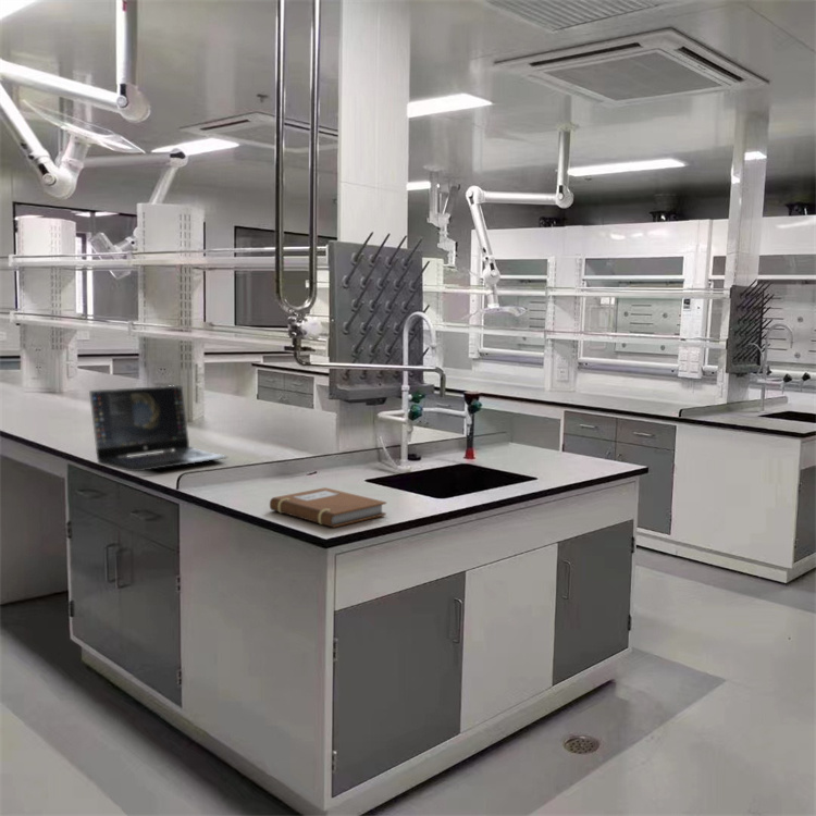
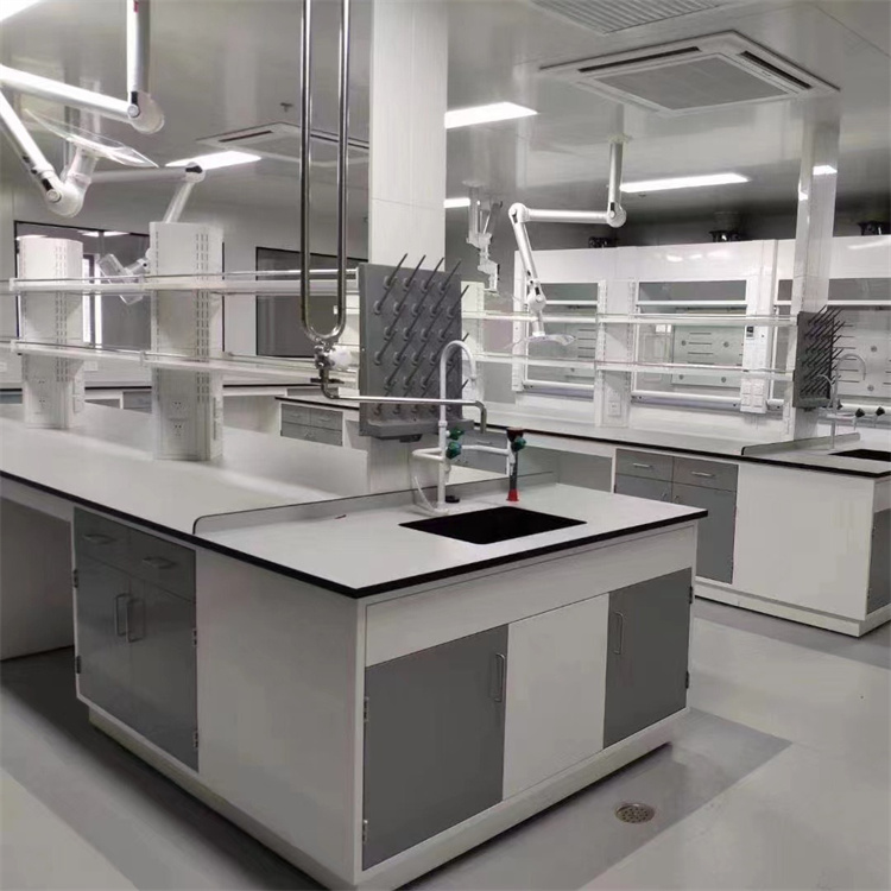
- laptop (160, 426)
- notebook (325, 505)
